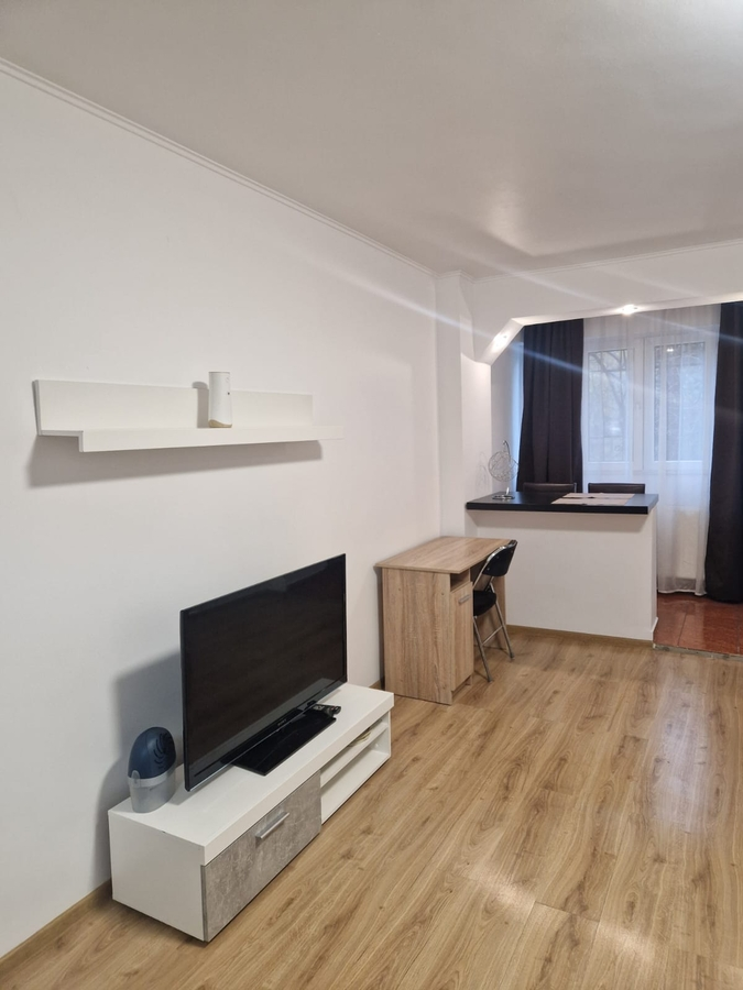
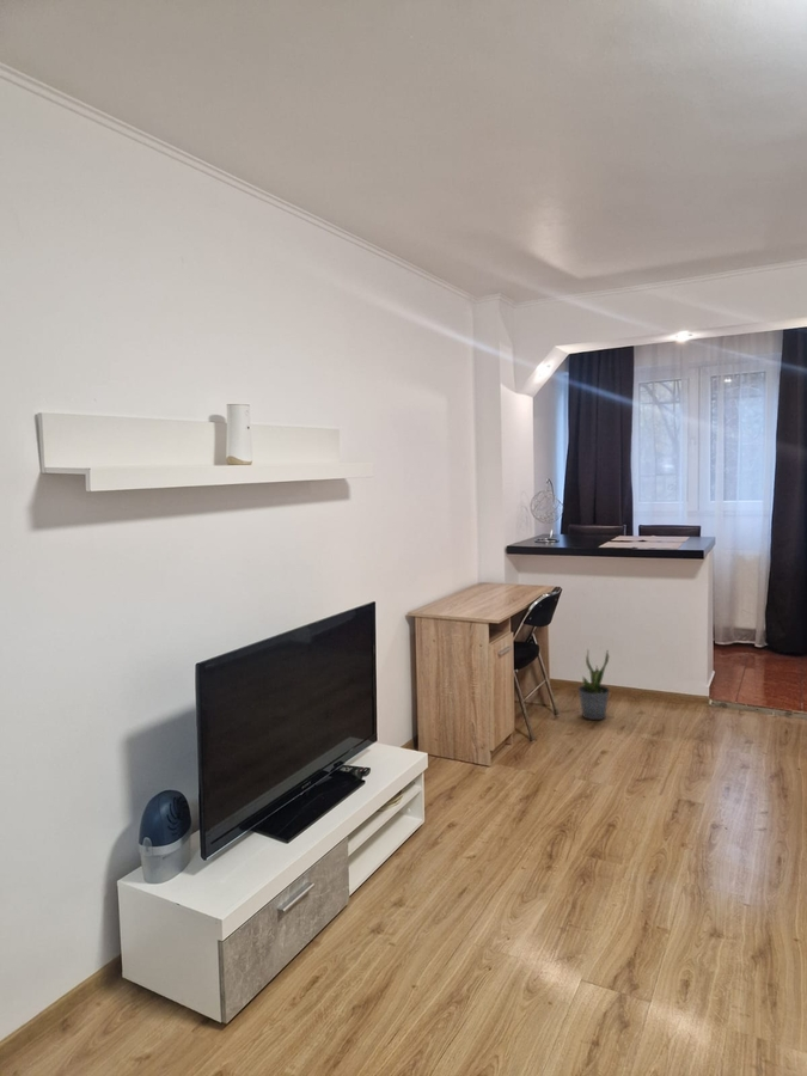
+ potted plant (593, 683)
